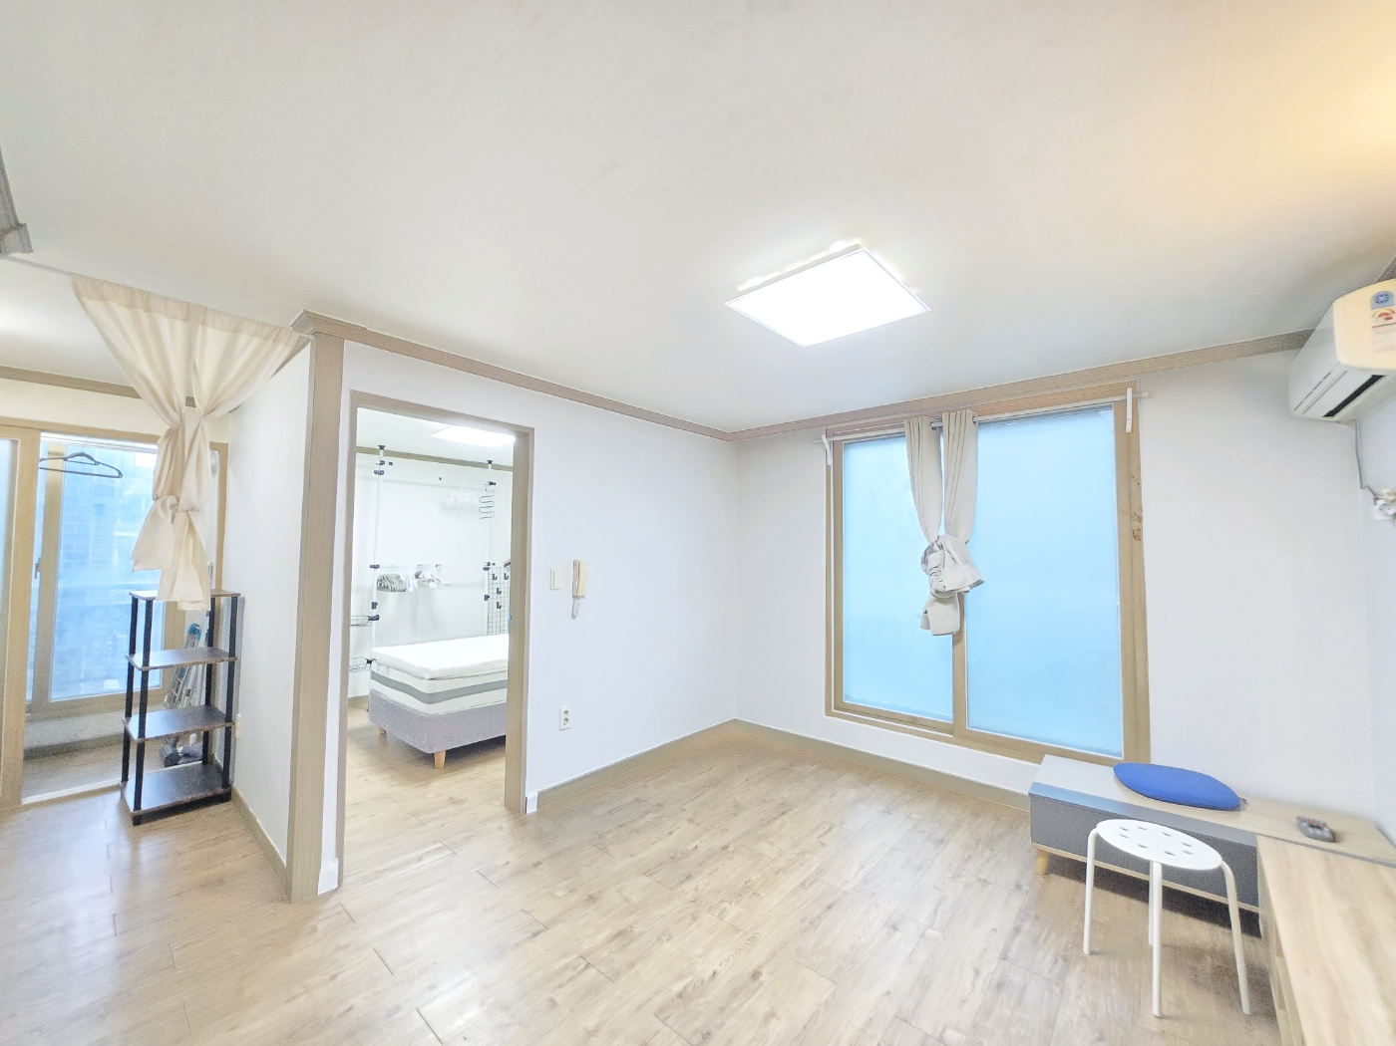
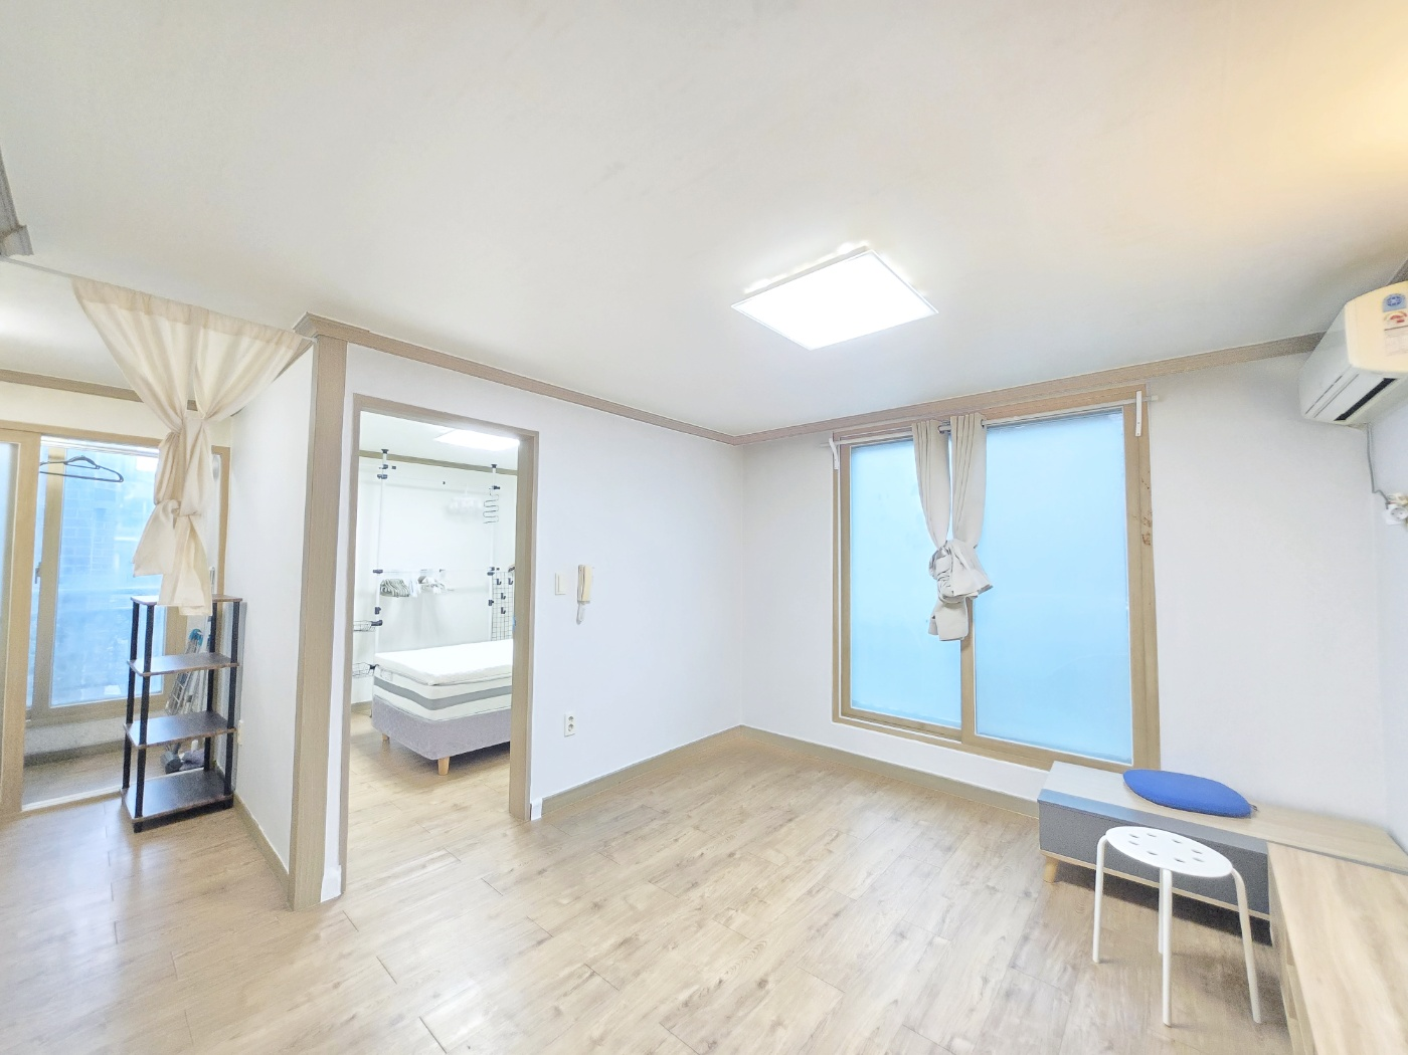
- remote control (1316, 828)
